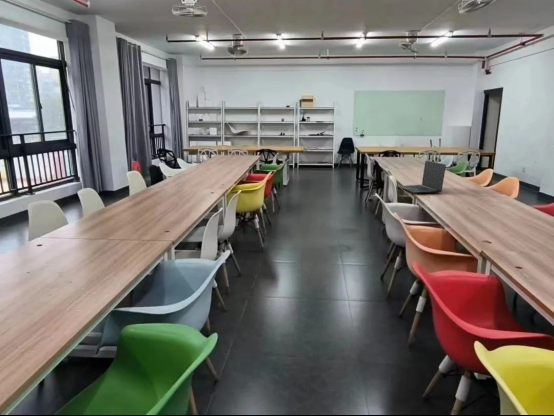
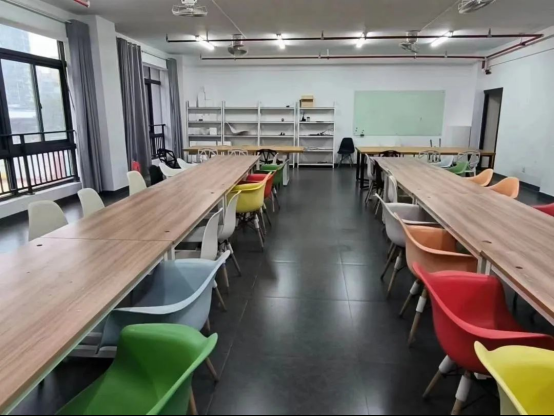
- laptop (423, 176)
